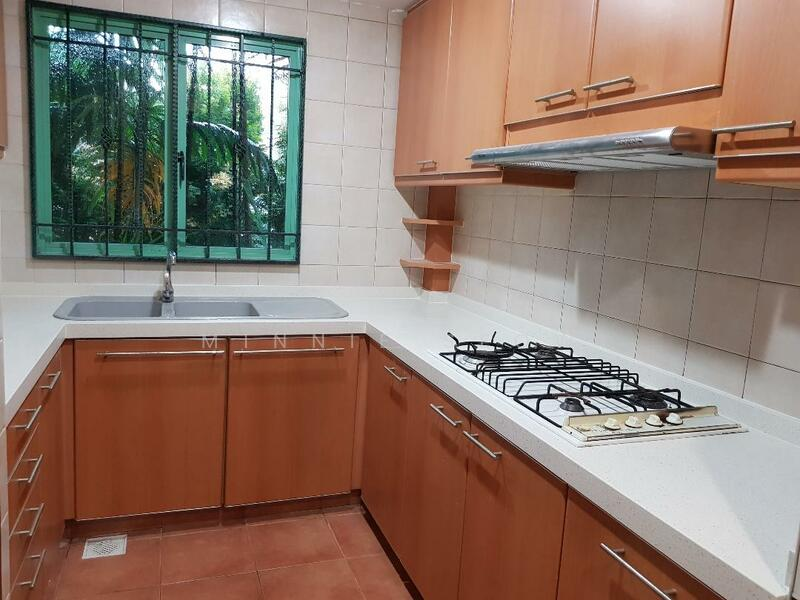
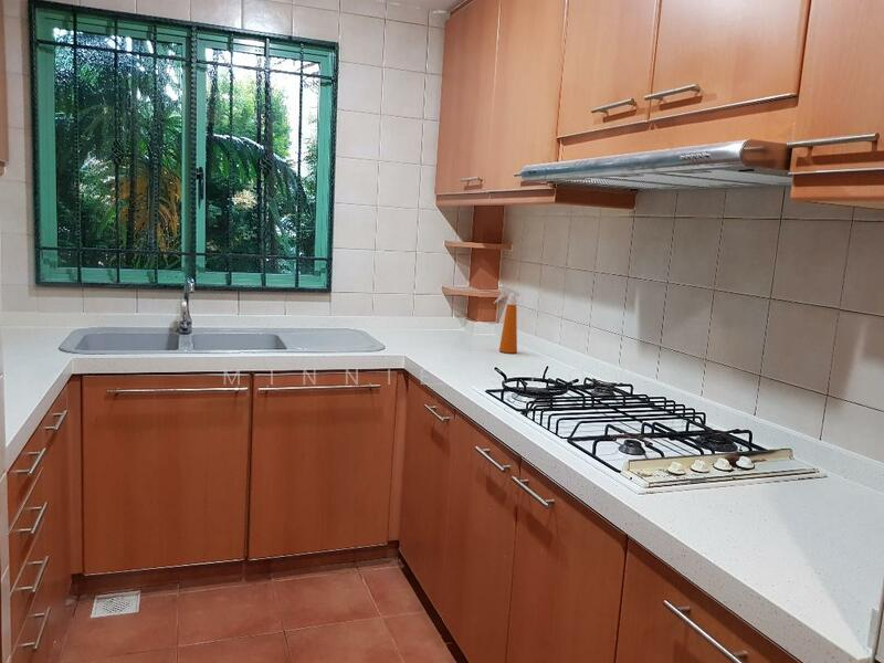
+ spray bottle (505, 318)
